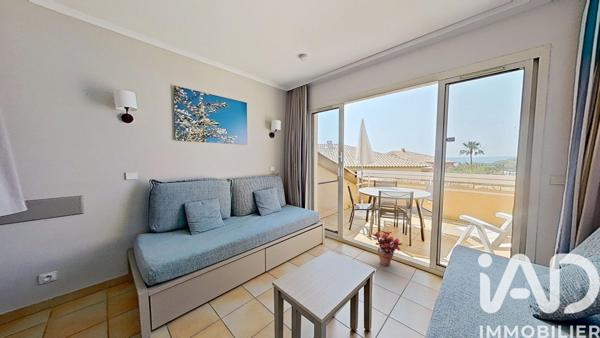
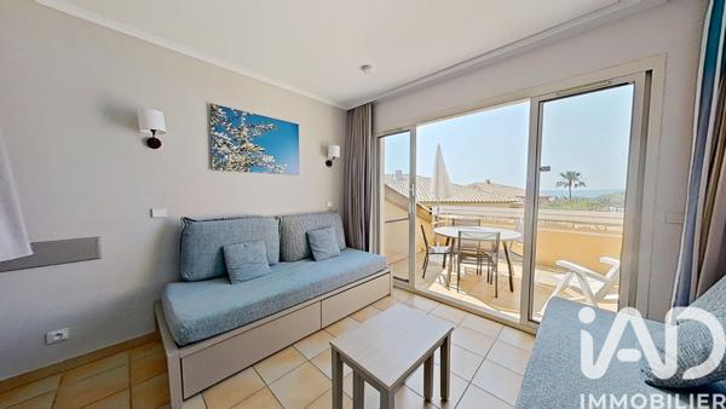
- potted plant (387, 249)
